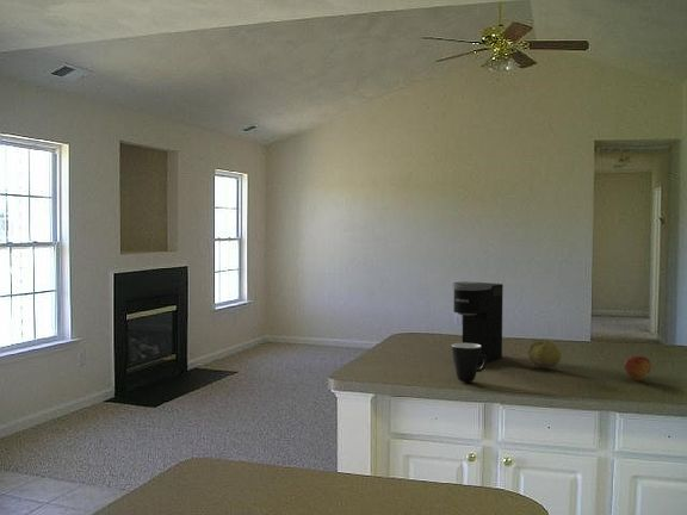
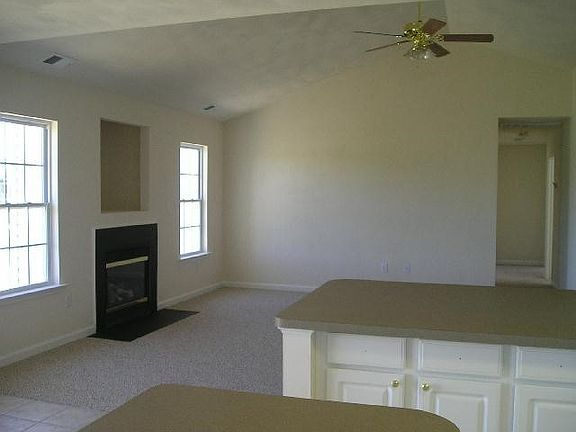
- mug (469, 362)
- coffee maker (477, 321)
- fruit (637, 367)
- fruit (544, 354)
